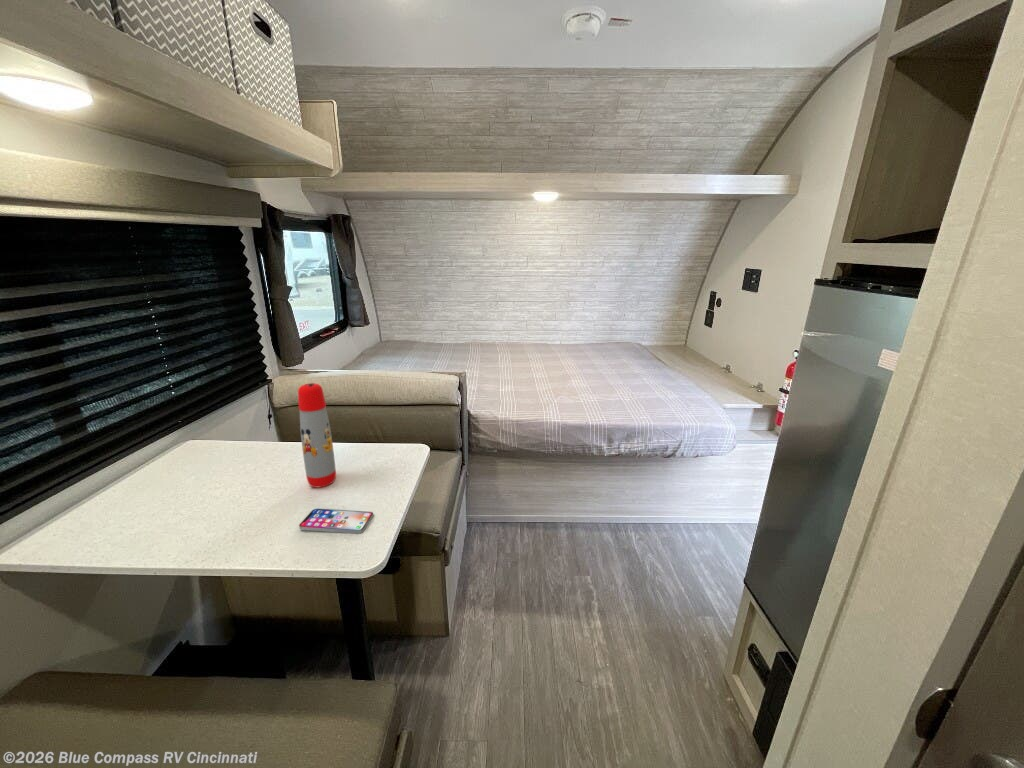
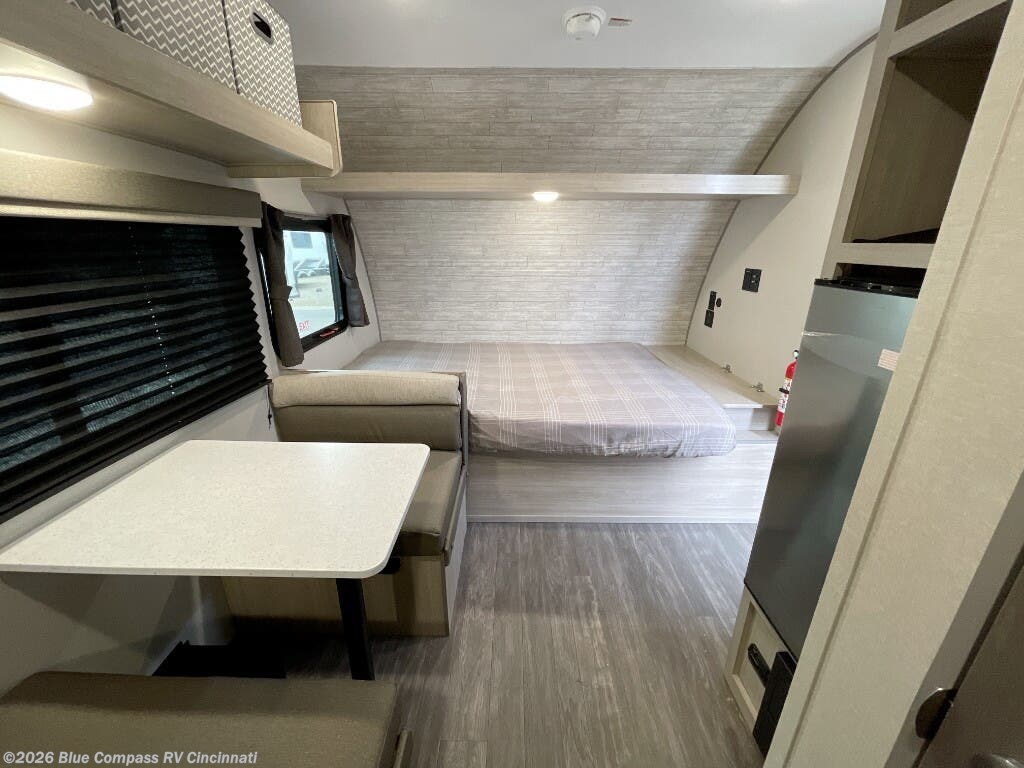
- smartphone (337, 520)
- water bottle (316, 434)
